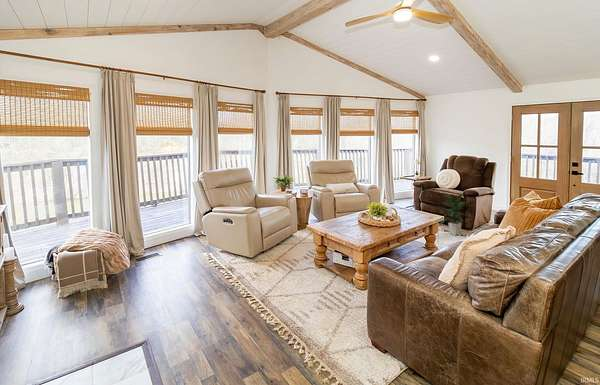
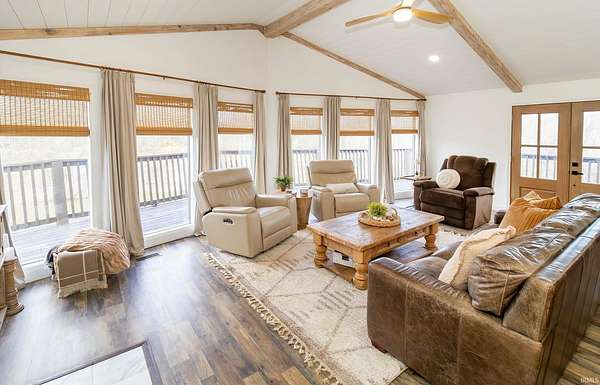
- indoor plant (453, 212)
